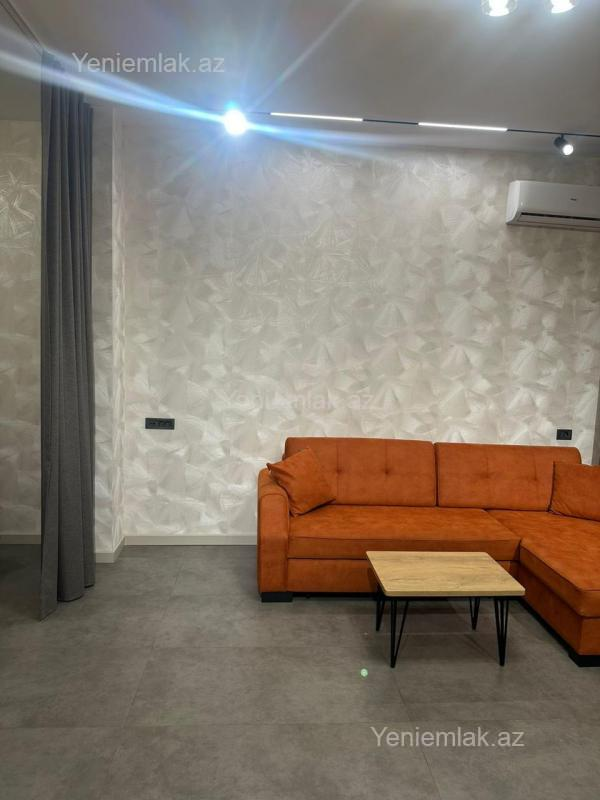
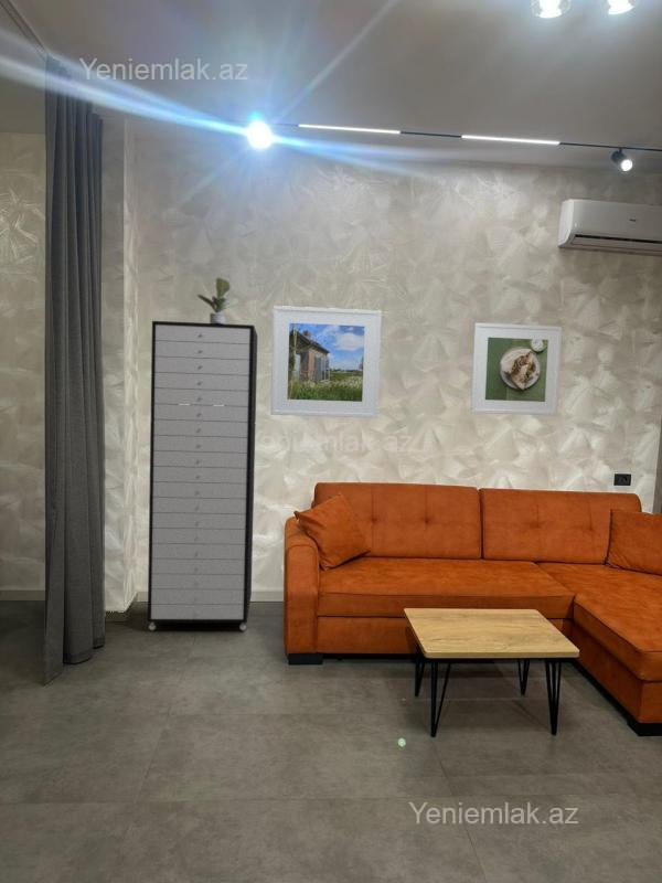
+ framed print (516, 370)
+ storage cabinet (205, 475)
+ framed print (325, 362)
+ potted plant (217, 301)
